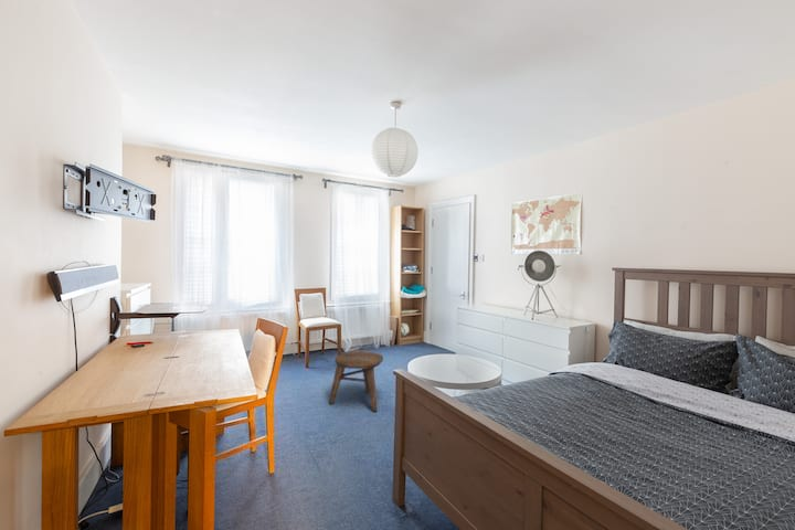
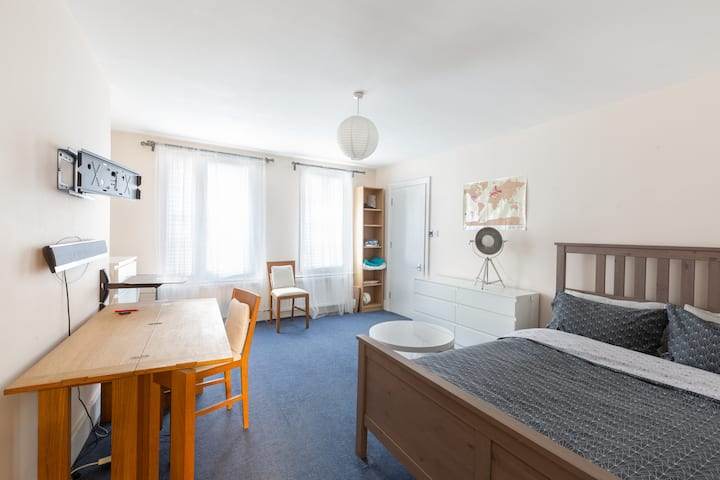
- stool (356, 379)
